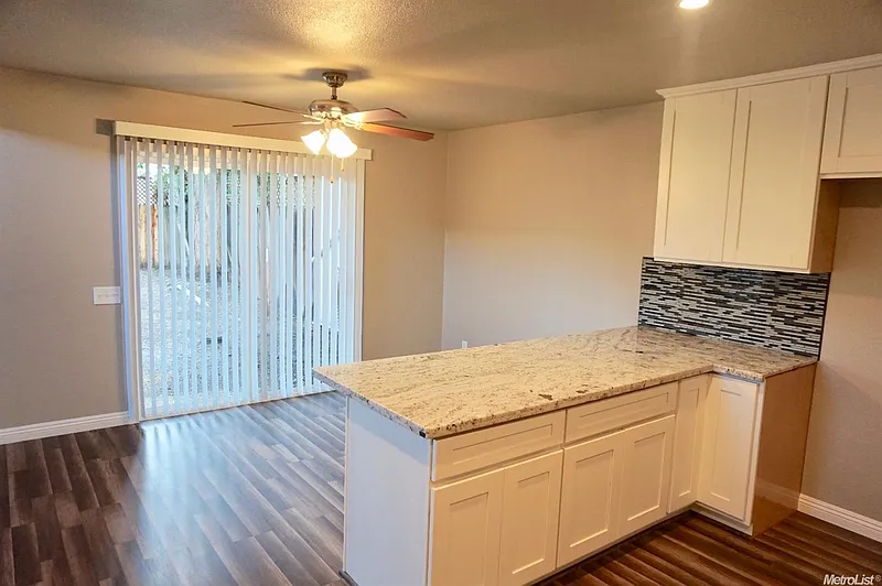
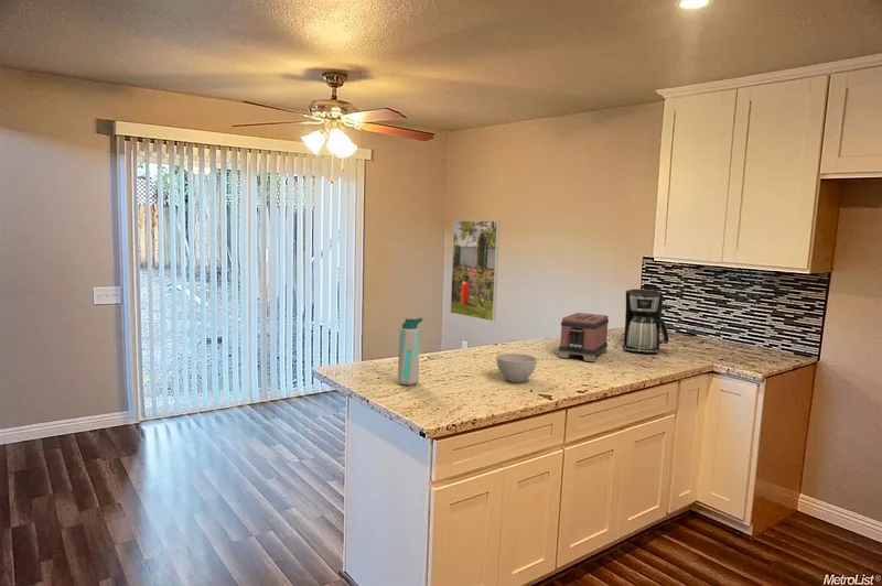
+ toaster (583, 336)
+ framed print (473, 269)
+ coffee maker (647, 319)
+ bowl (516, 368)
+ water bottle (410, 350)
